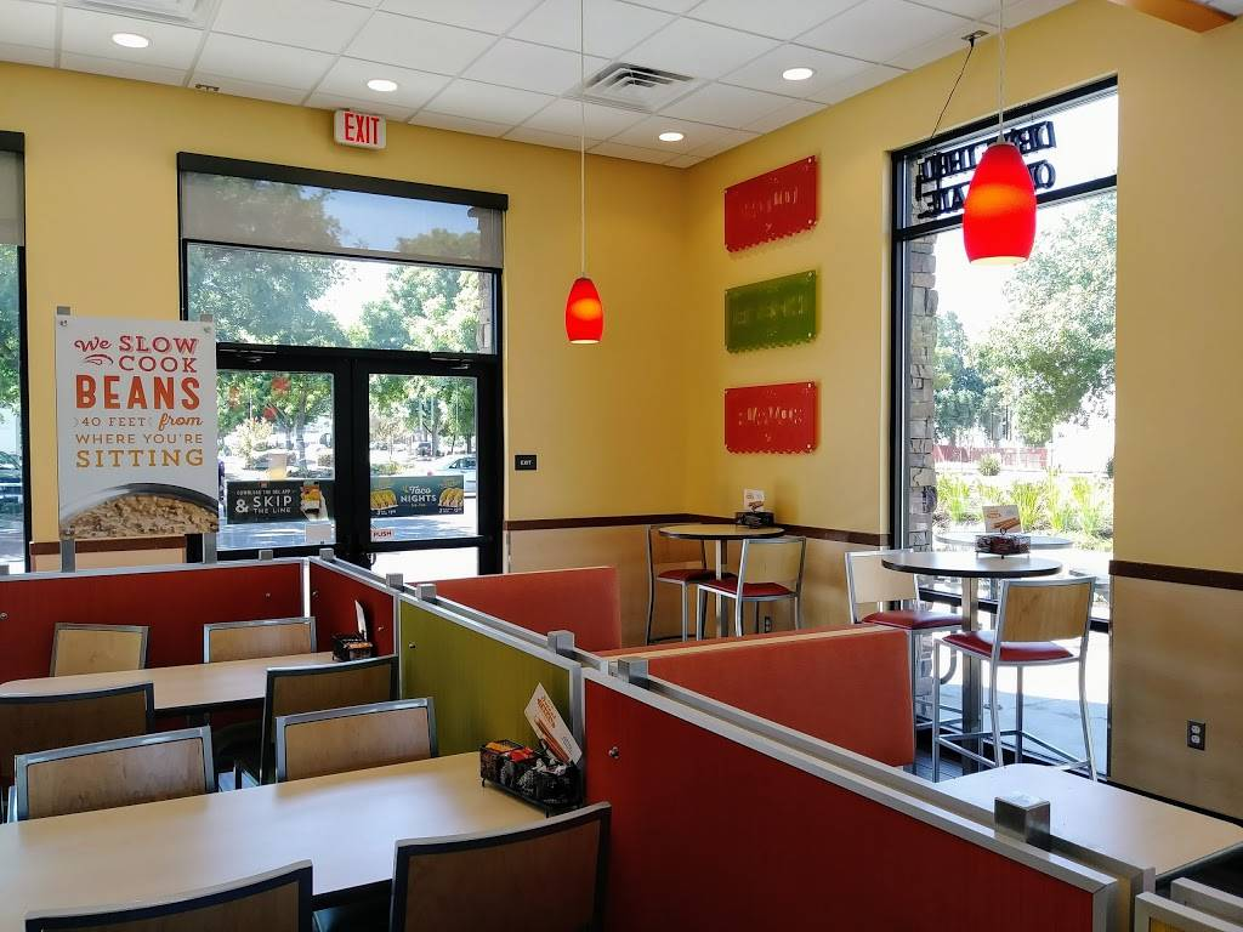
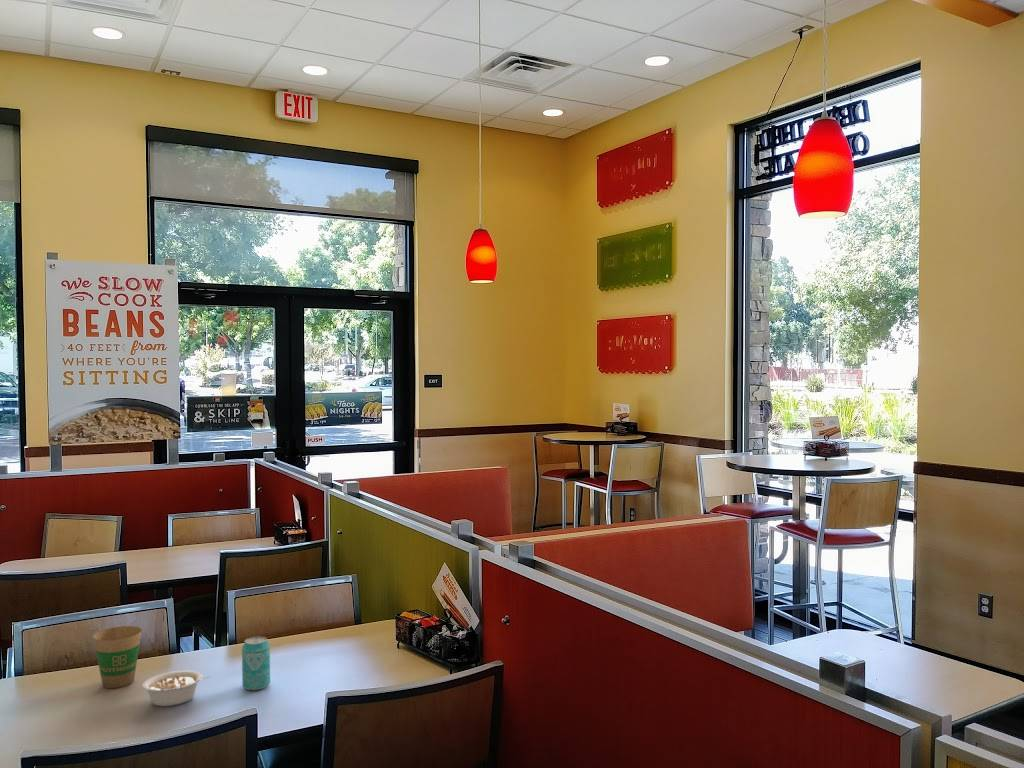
+ beverage can (256, 663)
+ paper cup (118, 657)
+ legume (175, 687)
